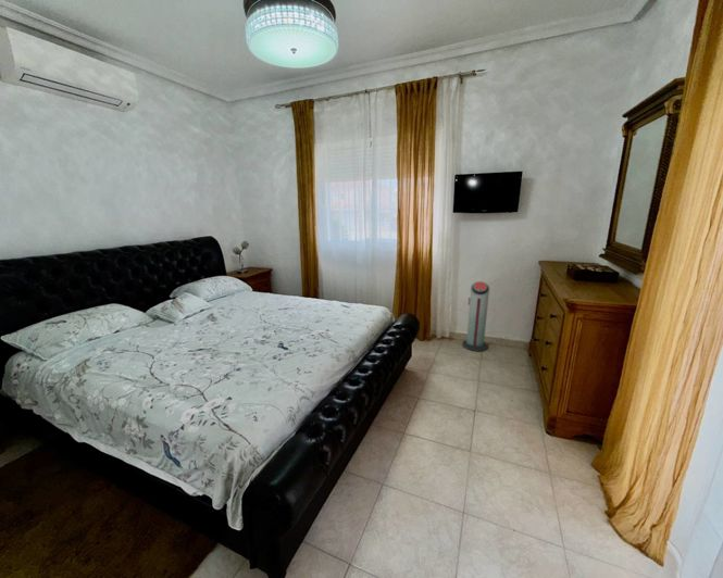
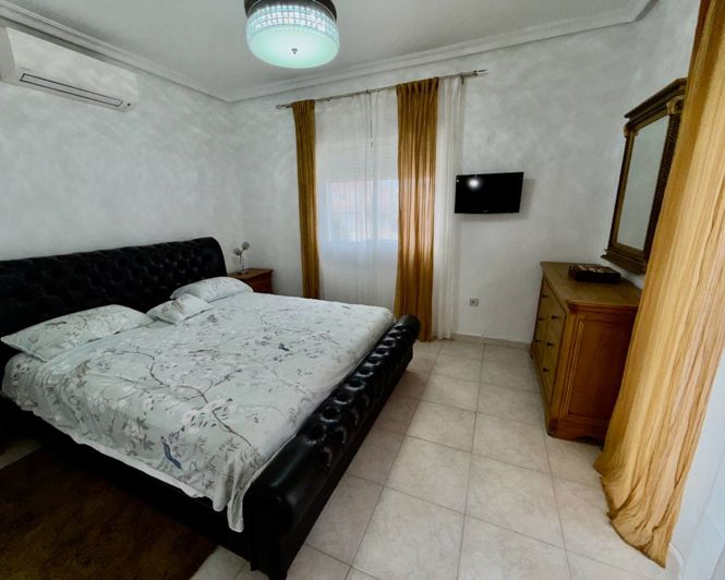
- air purifier (477, 315)
